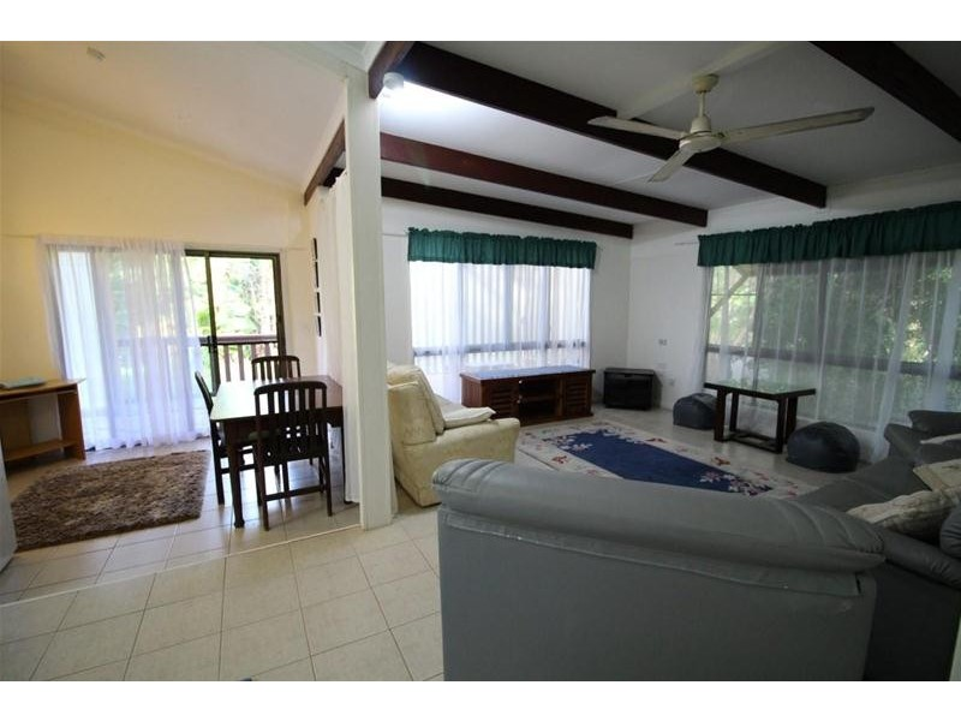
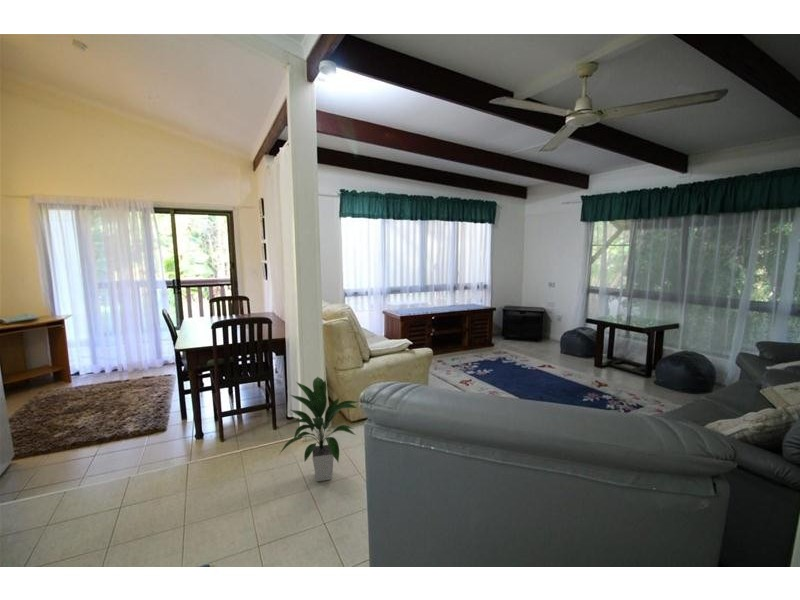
+ indoor plant (318, 426)
